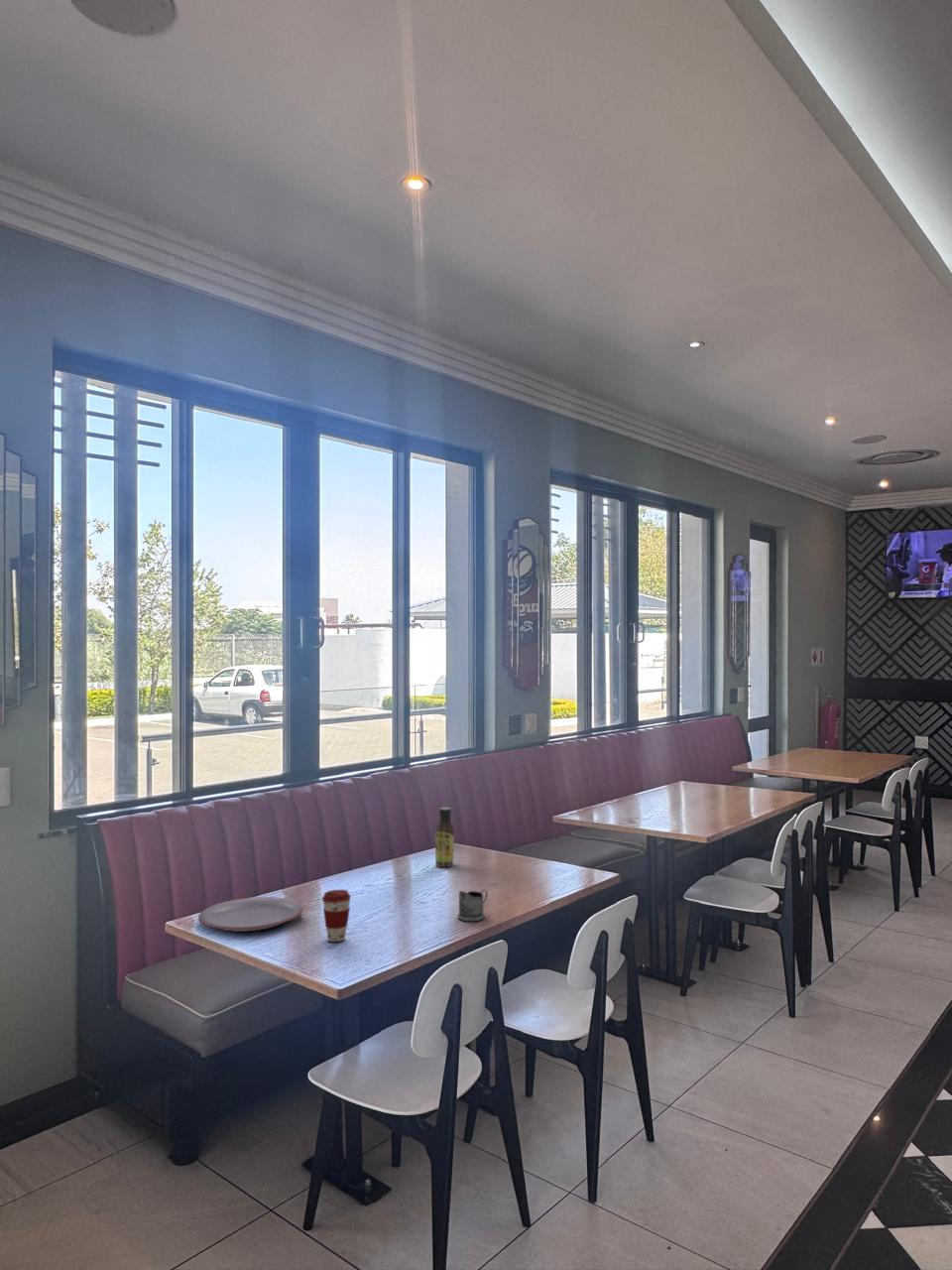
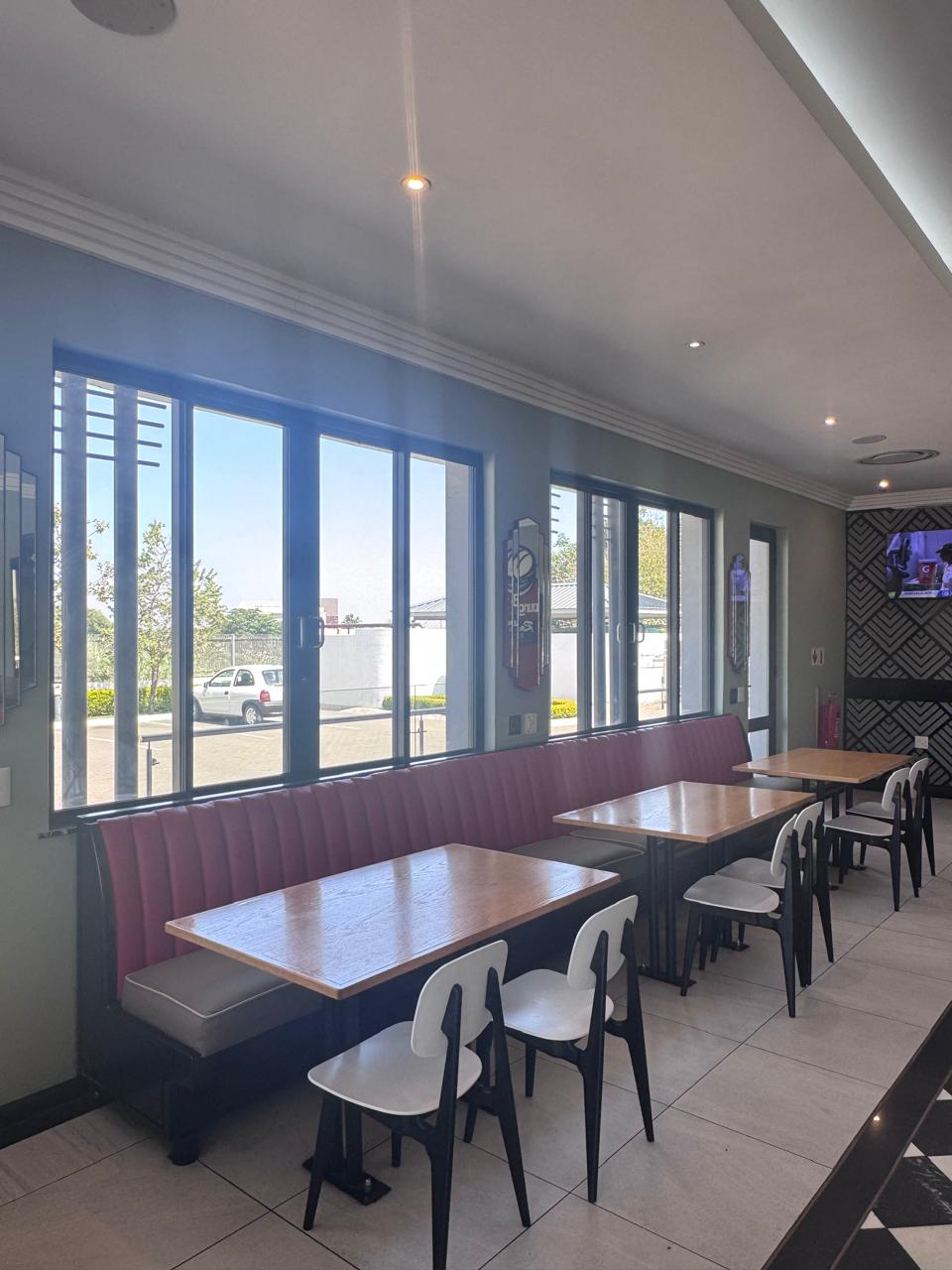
- plate (251, 915)
- coffee cup (336, 915)
- sauce bottle (444, 836)
- tea glass holder (474, 902)
